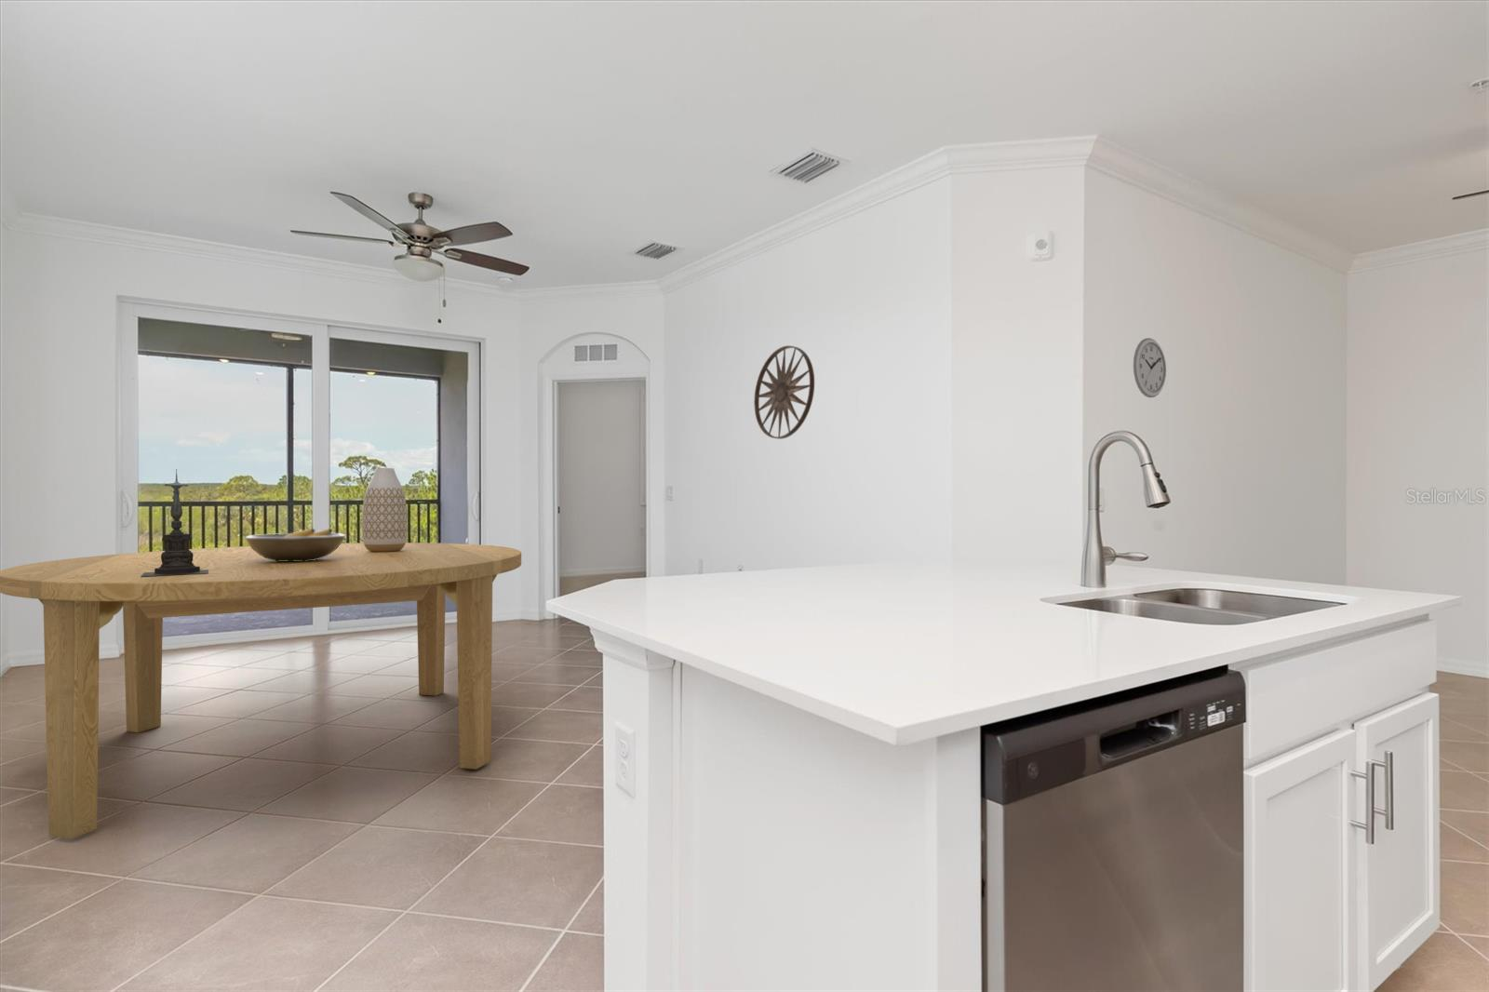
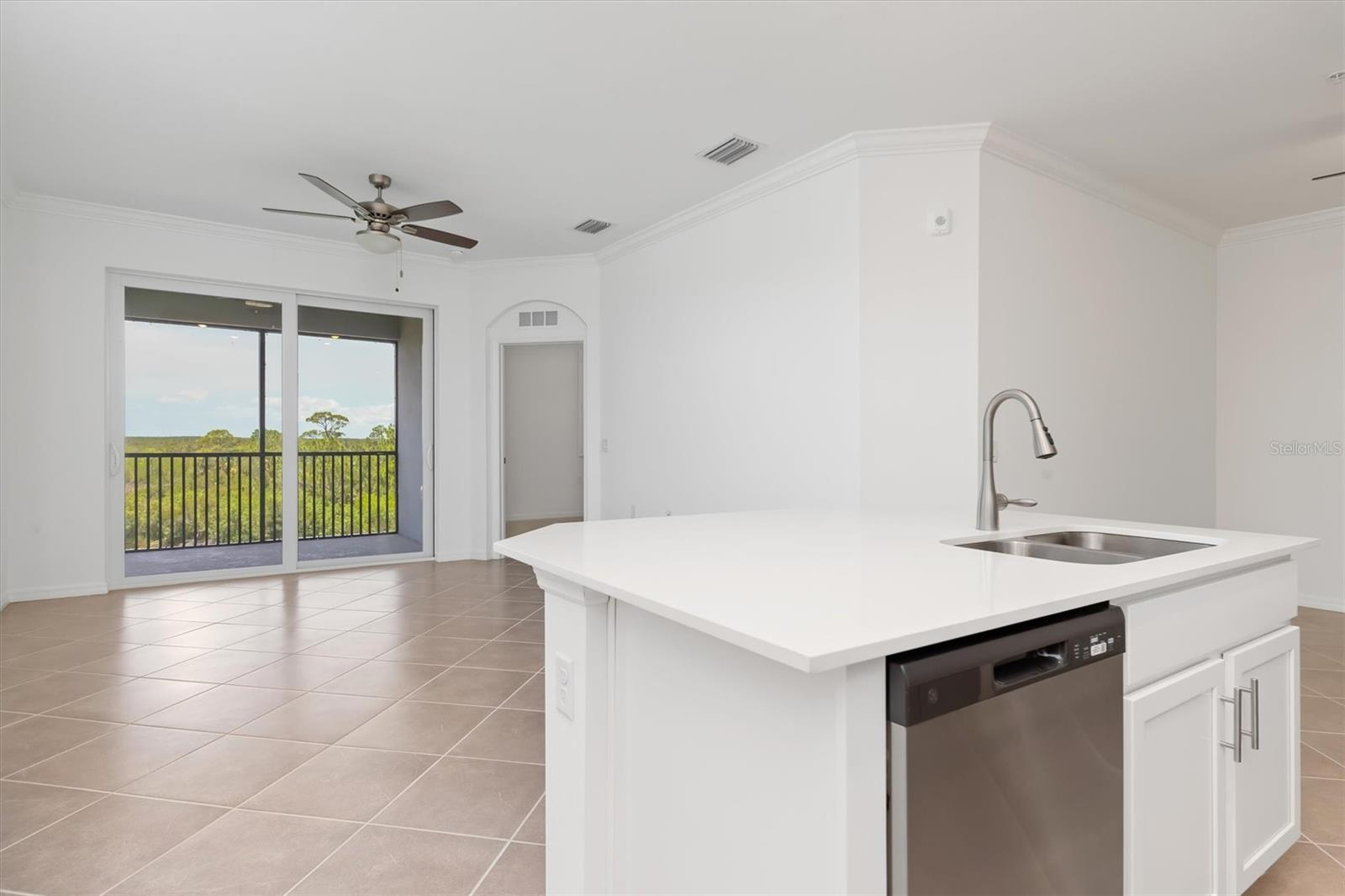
- candle holder (176, 519)
- fruit bowl (296, 544)
- wall clock (1150, 368)
- vase (384, 509)
- wall art (783, 392)
- dining table (291, 609)
